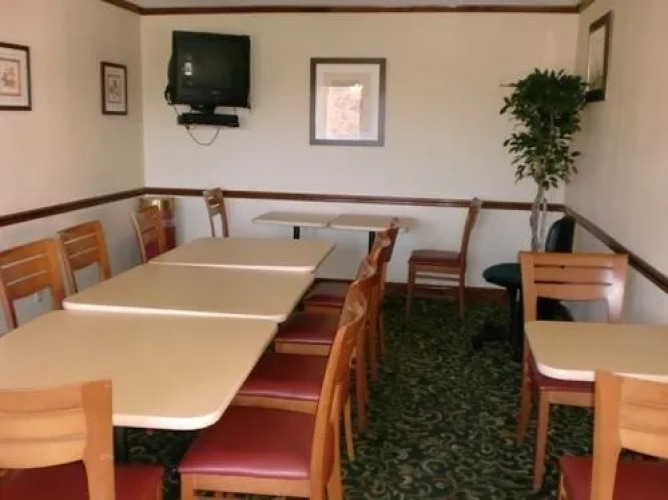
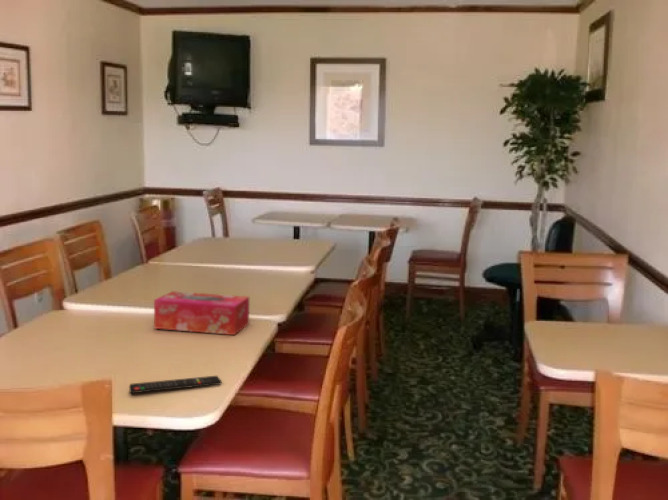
+ tissue box (202, 312)
+ remote control (175, 385)
